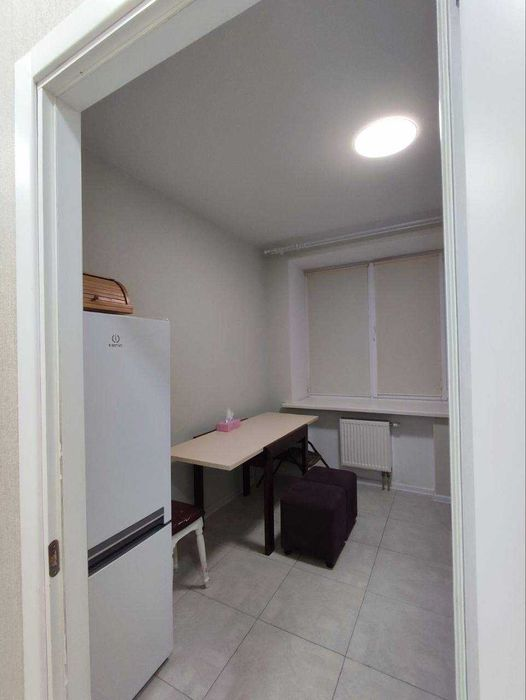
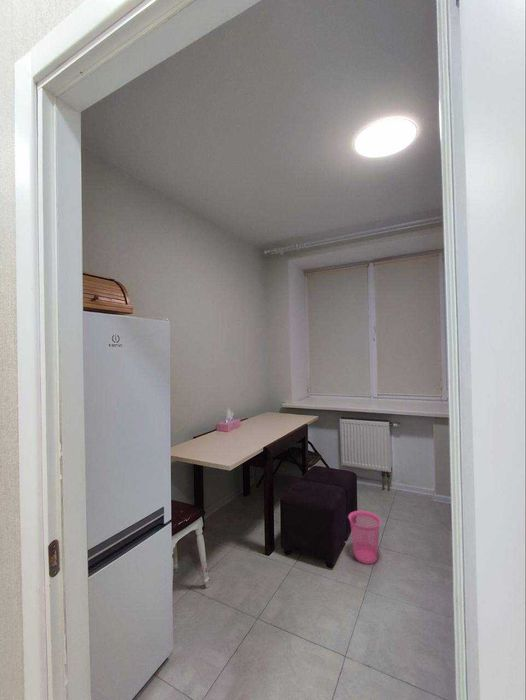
+ waste basket (365, 537)
